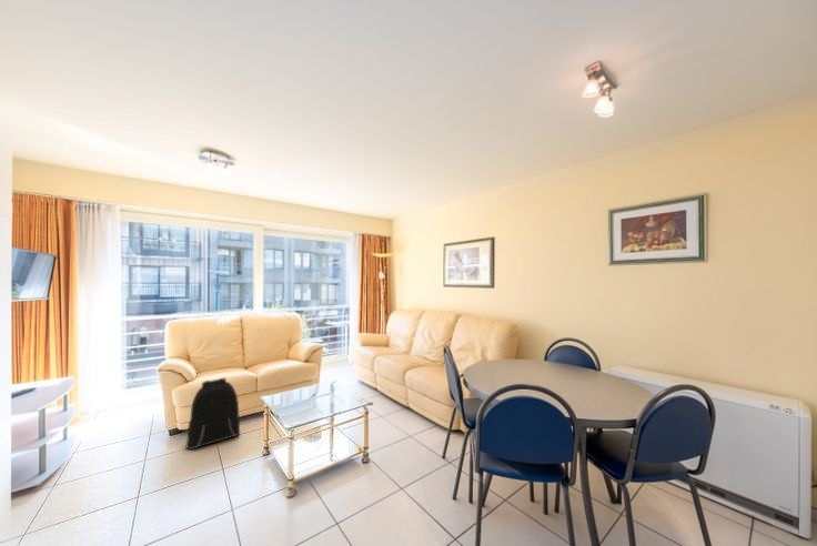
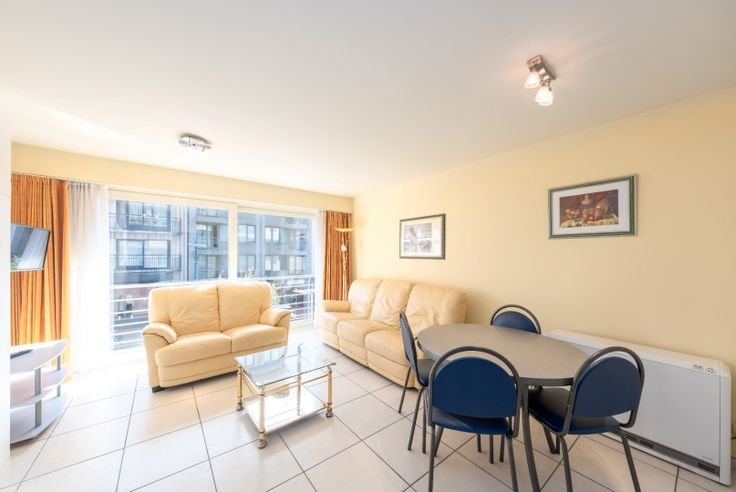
- backpack (213, 408)
